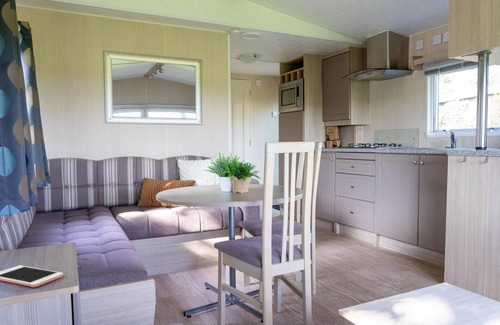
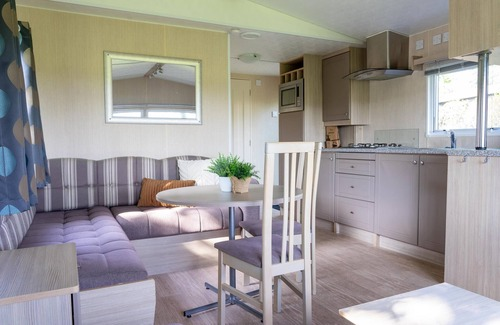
- cell phone (26, 275)
